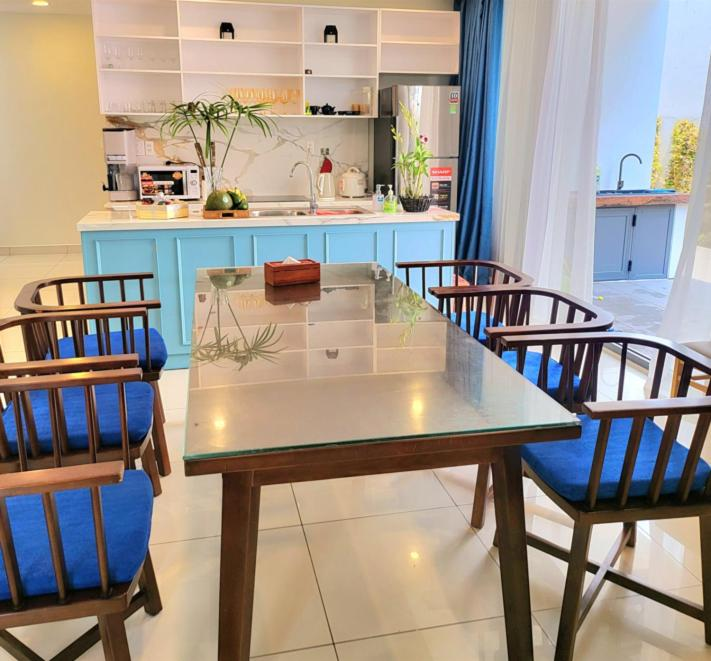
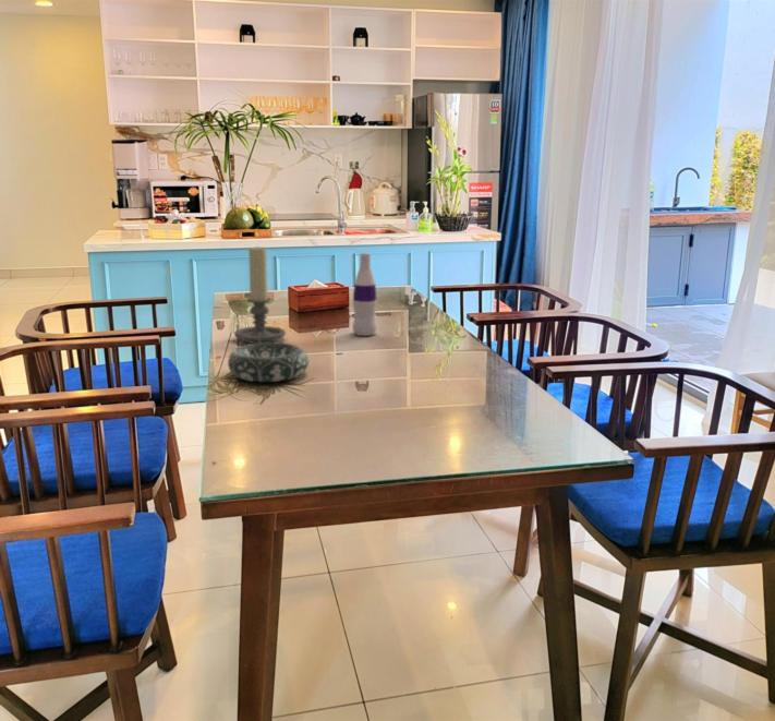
+ bottle (364, 293)
+ decorative bowl (268, 361)
+ candle holder (258, 295)
